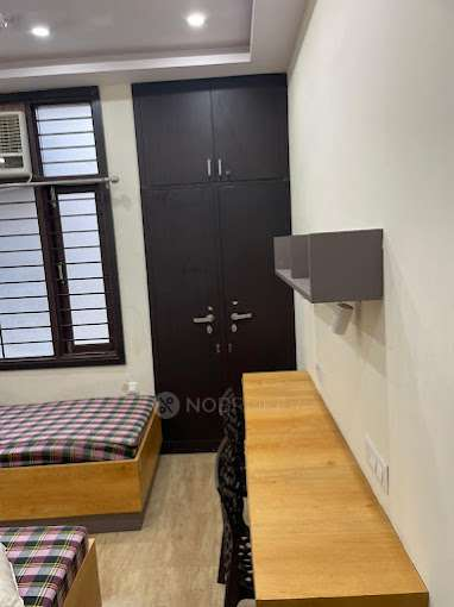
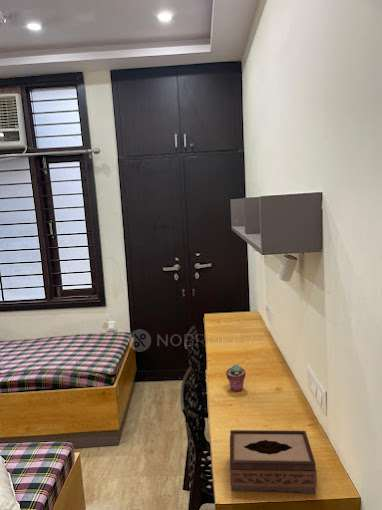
+ tissue box (270, 459)
+ potted succulent (236, 376)
